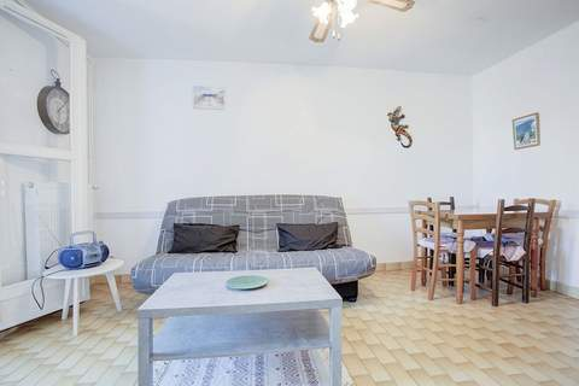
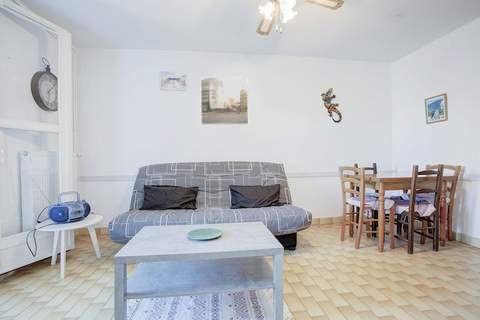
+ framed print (224, 101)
